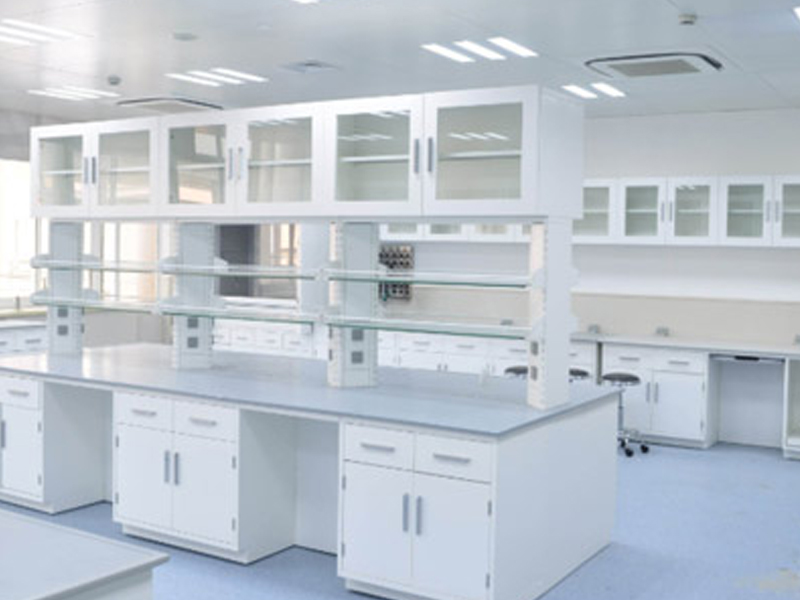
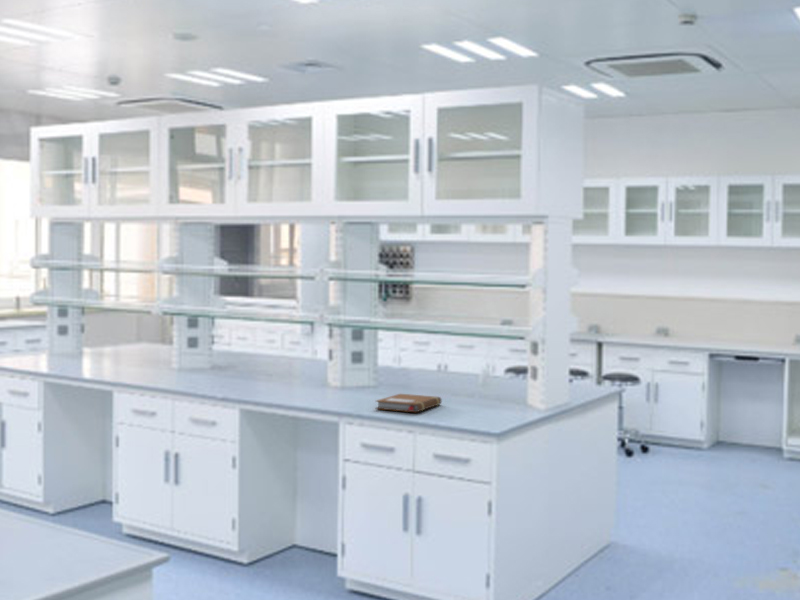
+ notebook (408, 402)
